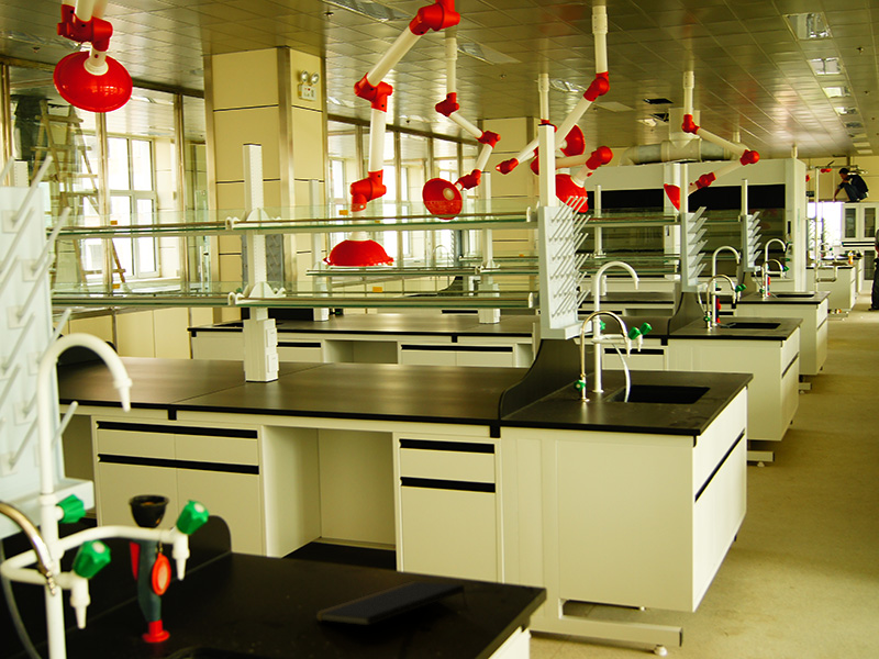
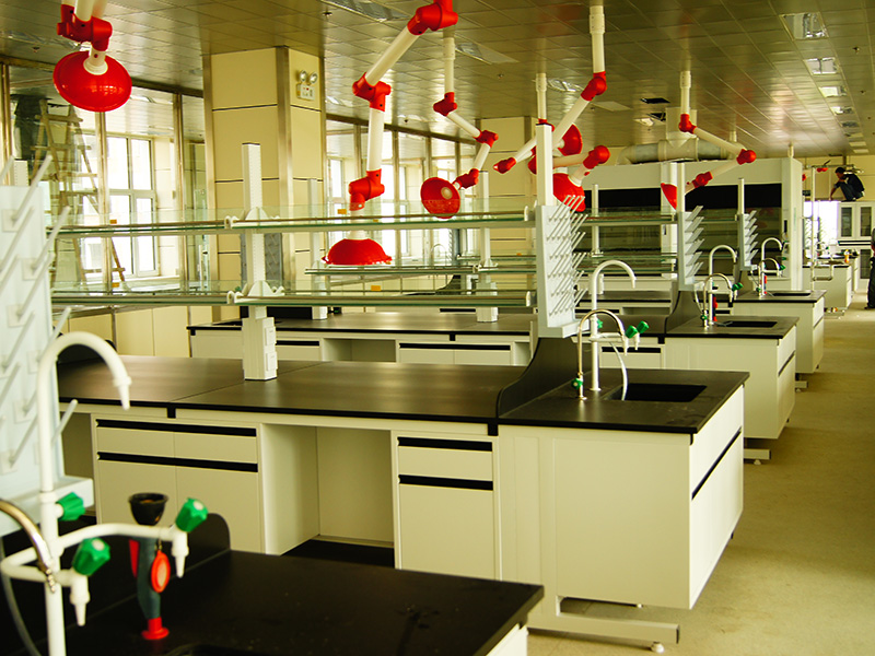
- notepad (390, 602)
